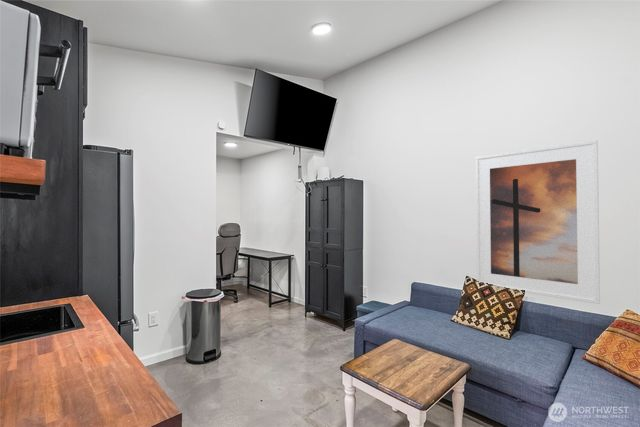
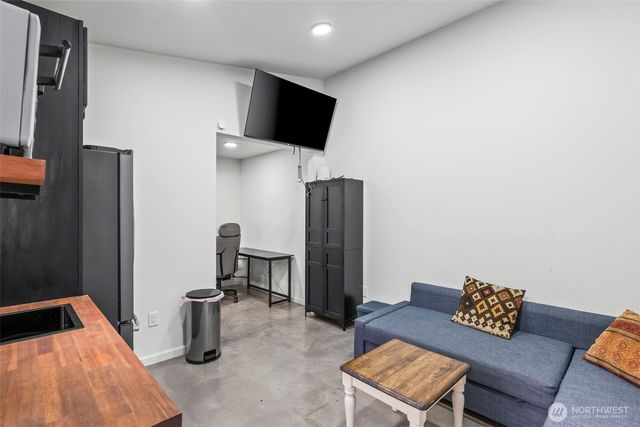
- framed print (530, 221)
